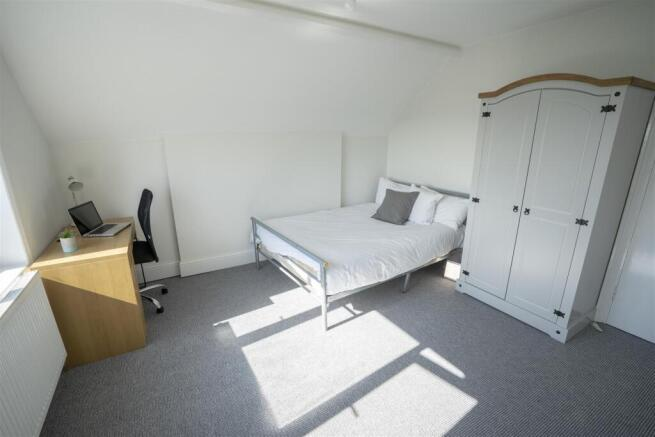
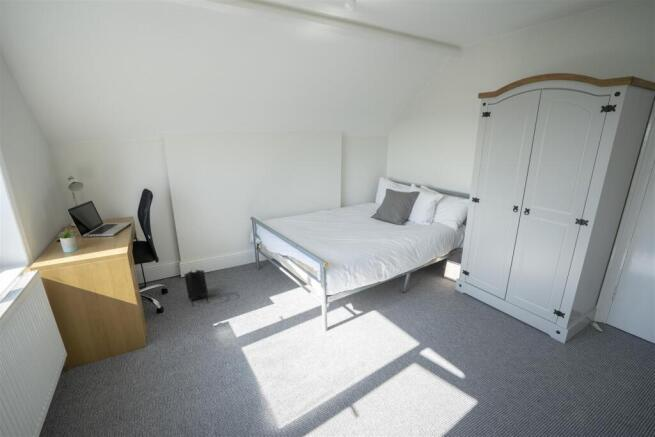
+ backpack (196, 285)
